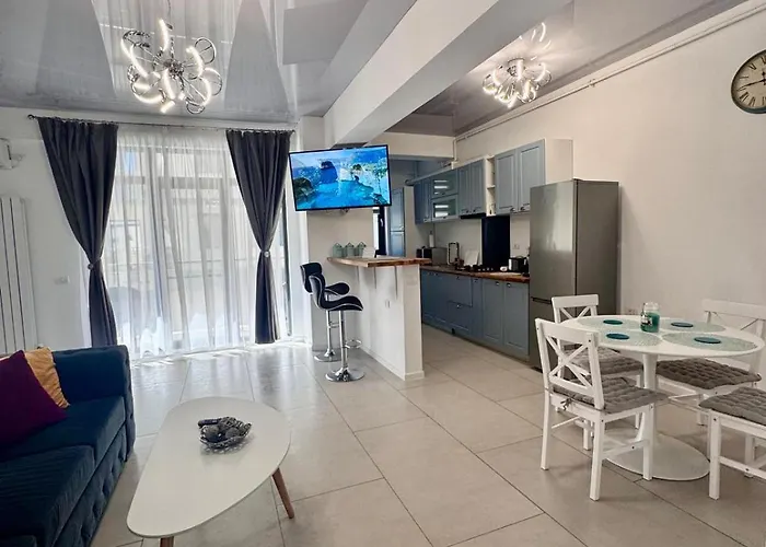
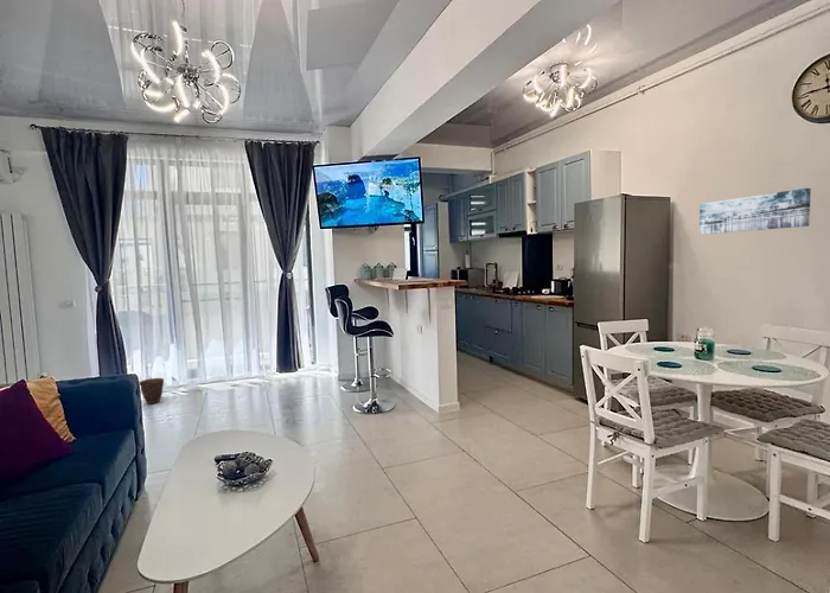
+ wall art (748, 213)
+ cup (152, 391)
